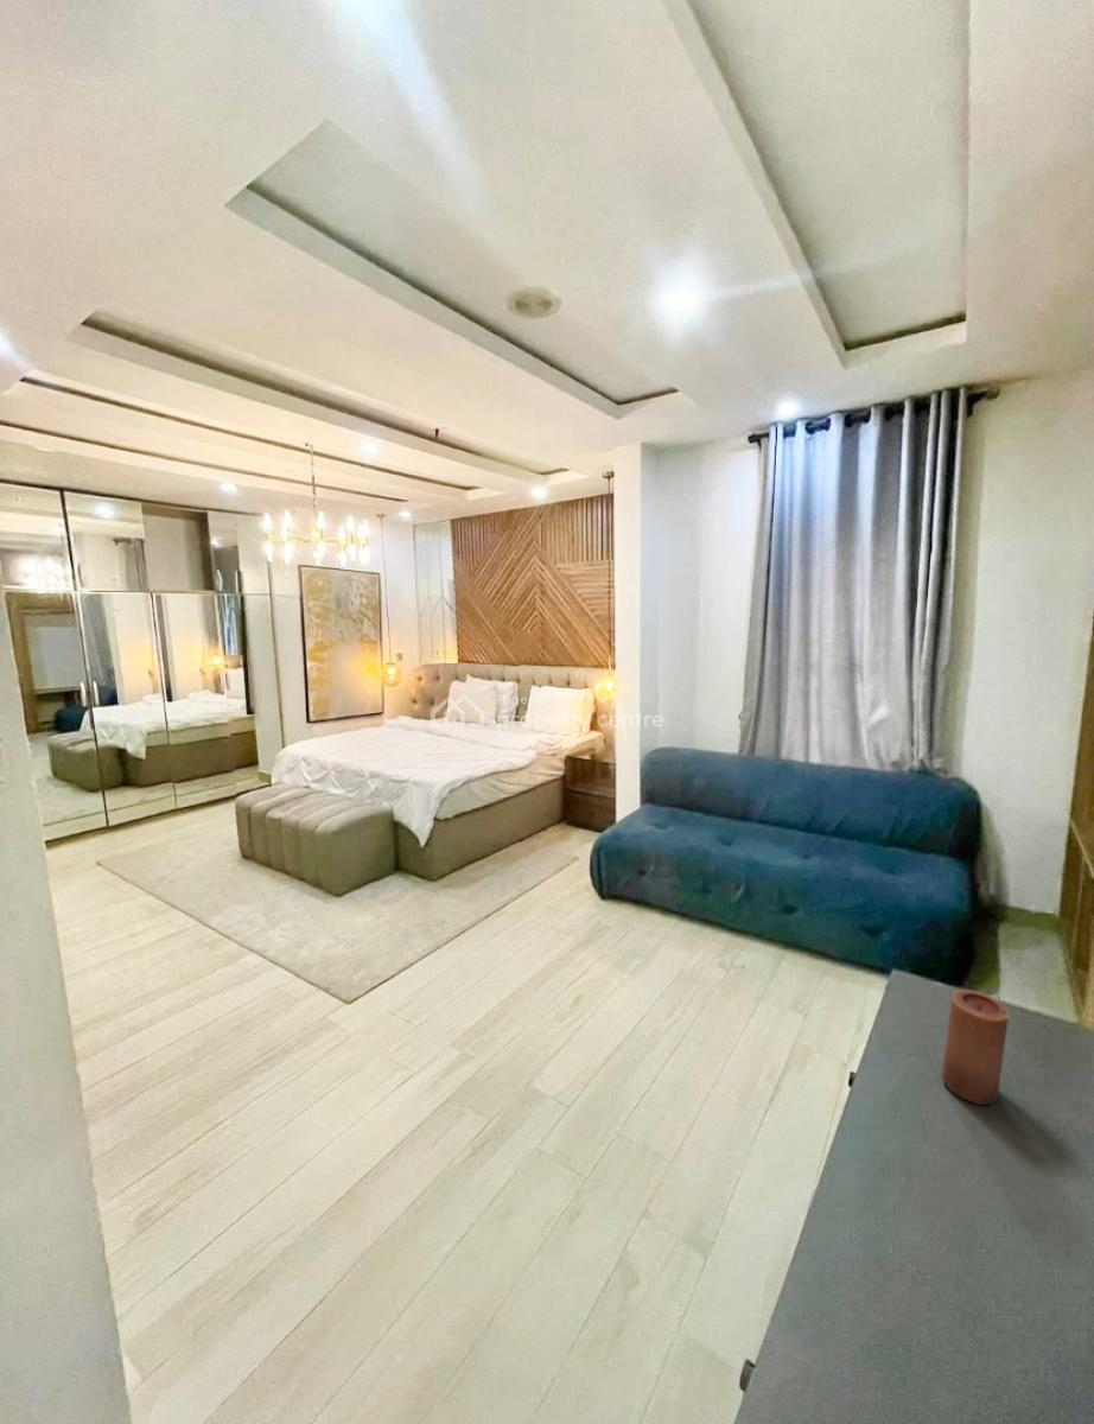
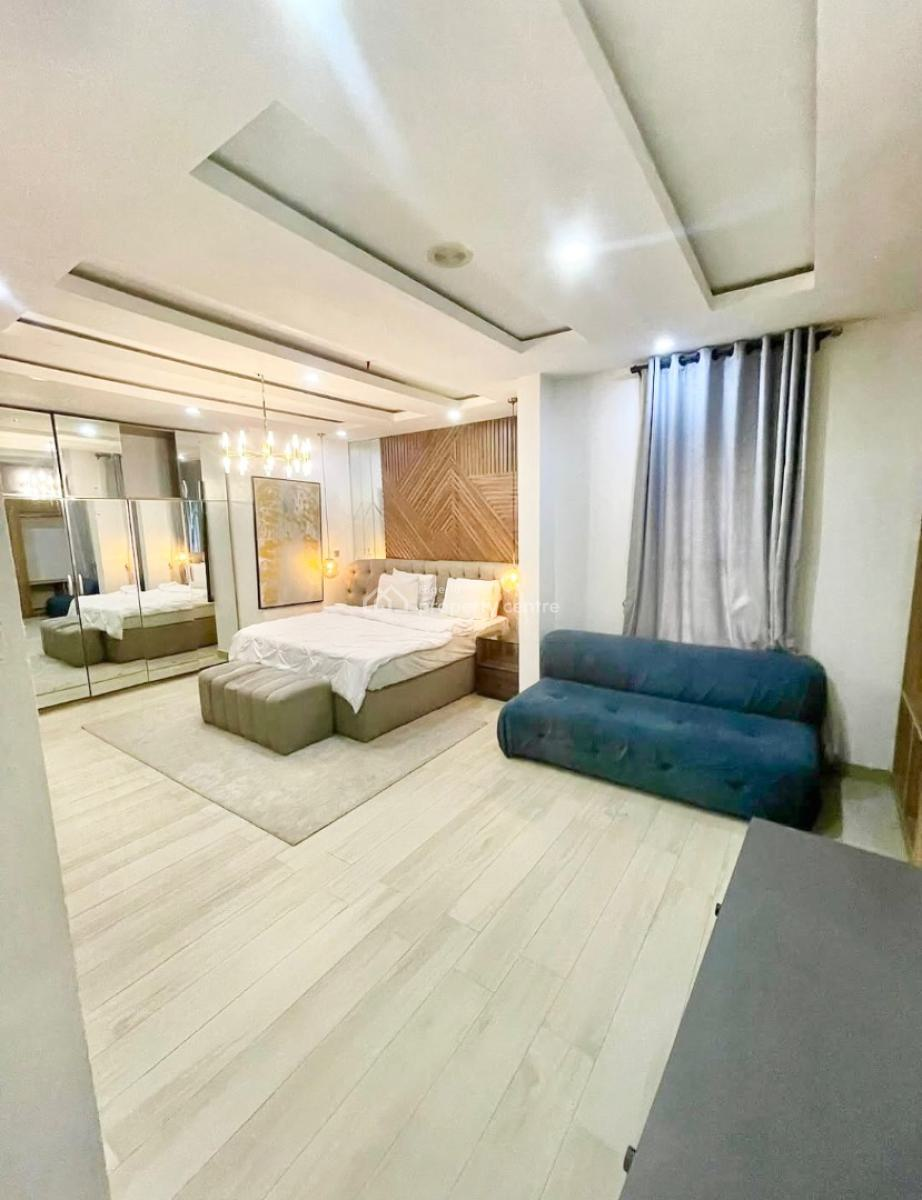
- candle (973, 1044)
